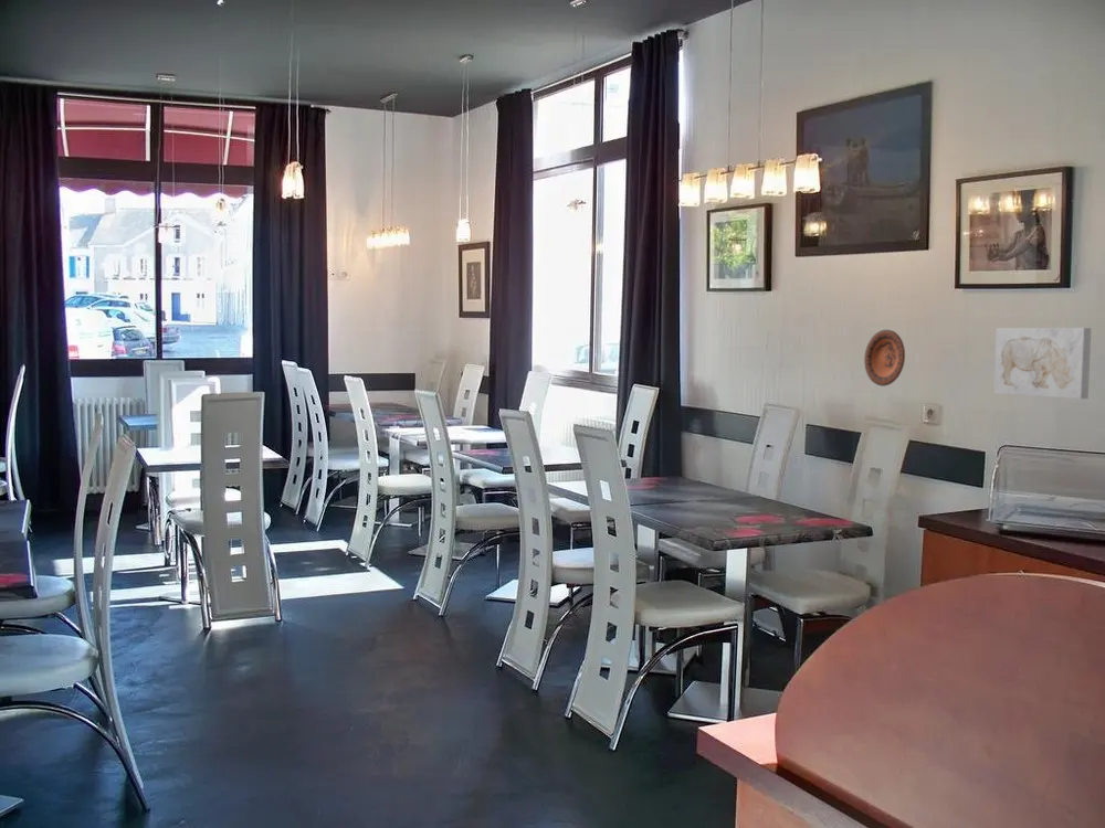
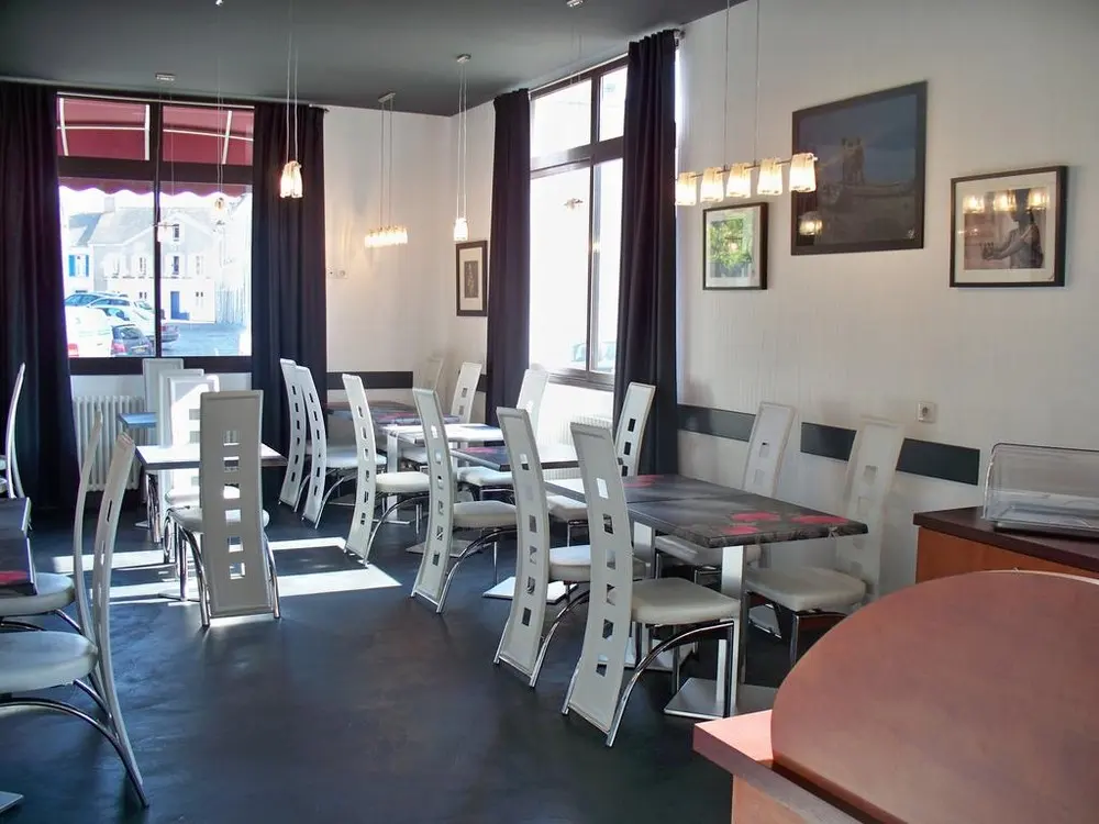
- wall art (1040, 362)
- decorative plate (884, 358)
